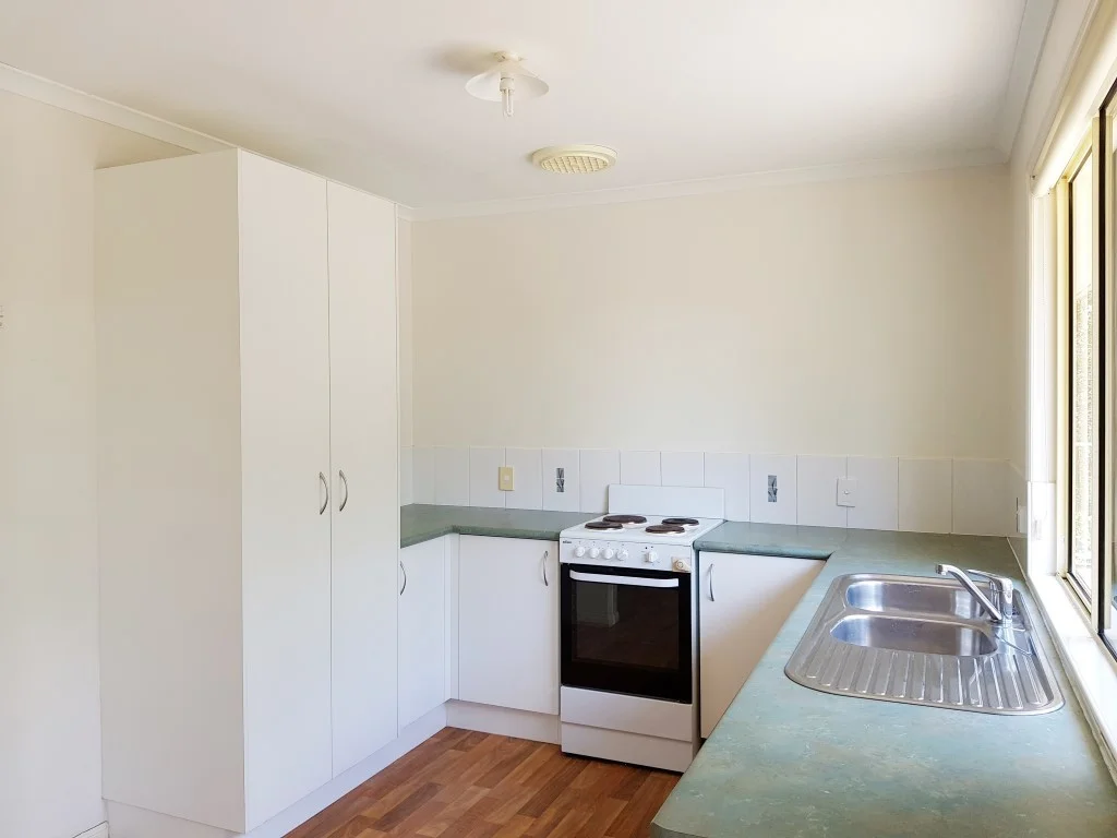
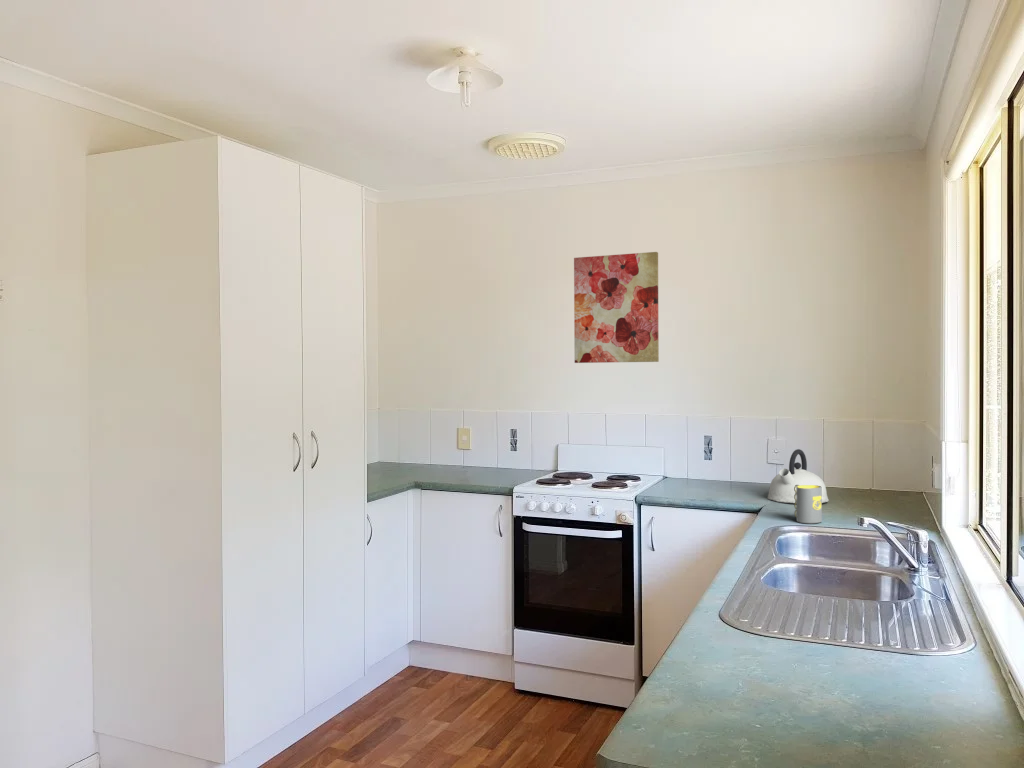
+ wall art (615, 308)
+ mug (806, 503)
+ kettle (796, 474)
